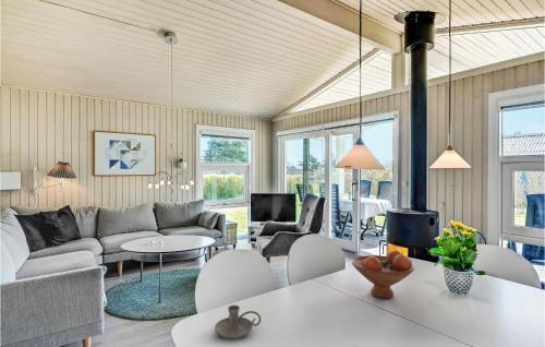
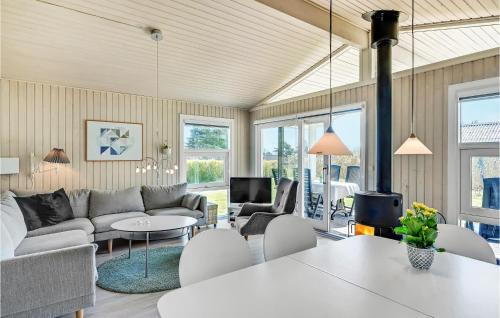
- candle holder (238, 319)
- fruit bowl (382, 273)
